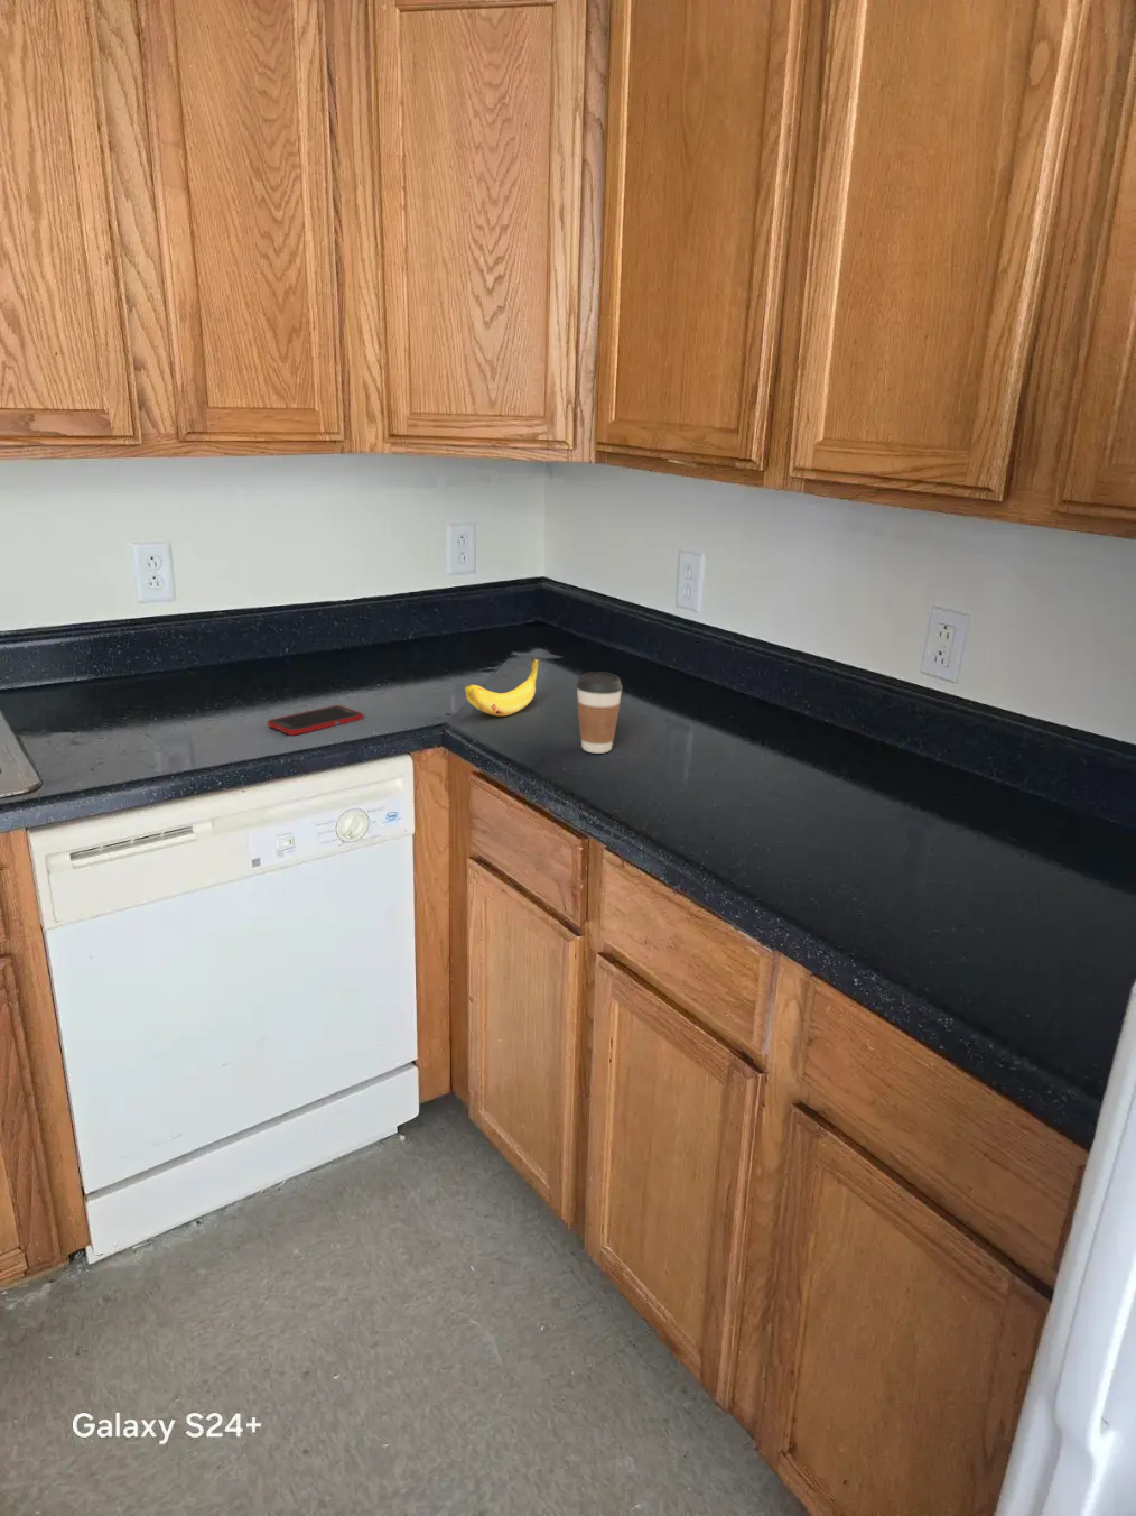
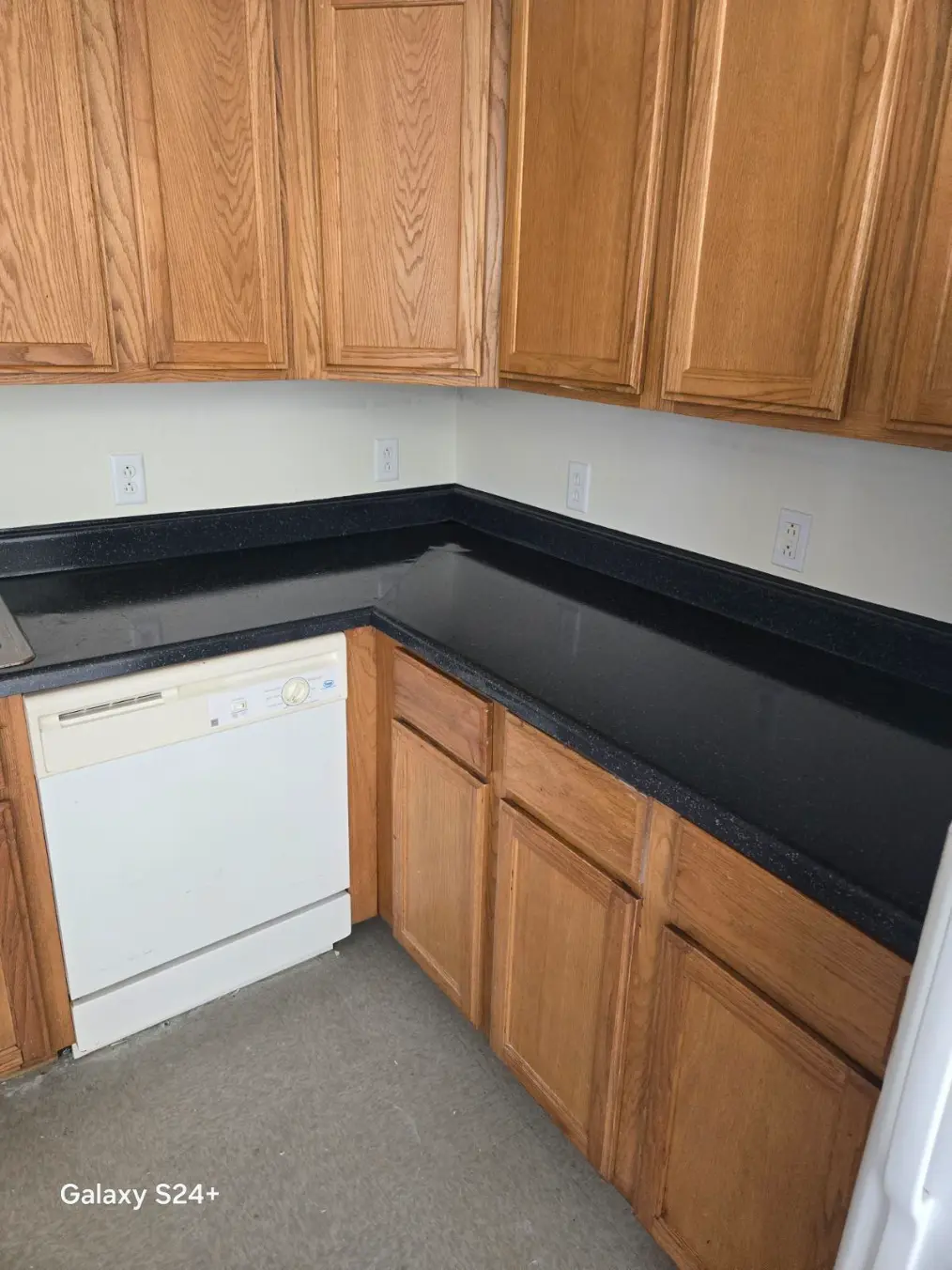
- cell phone (316, 720)
- coffee cup (598, 713)
- banana (504, 694)
